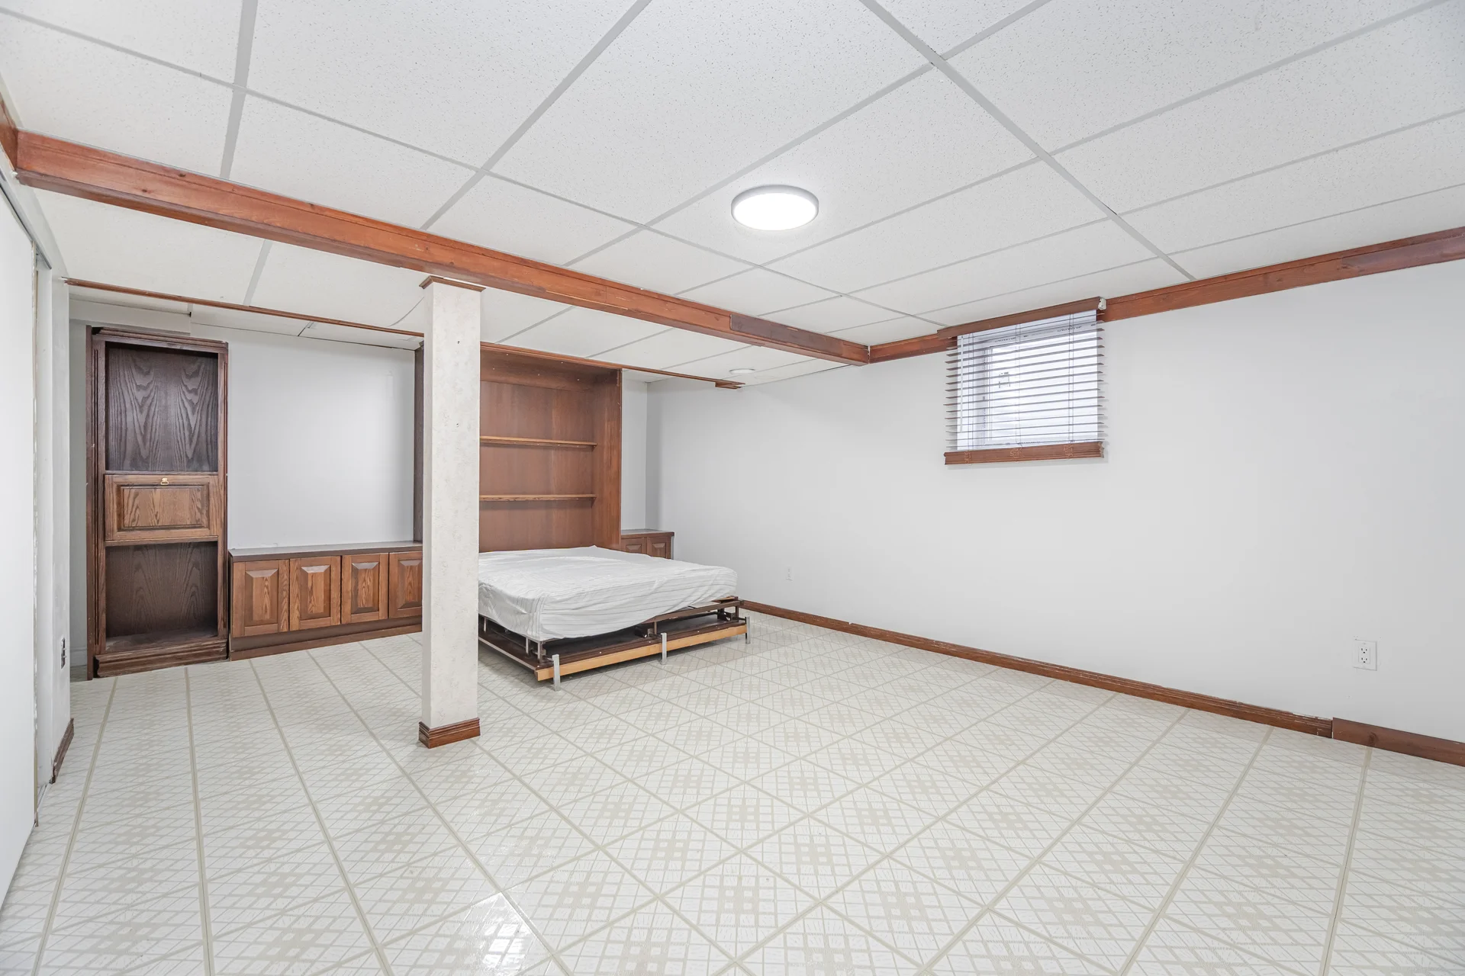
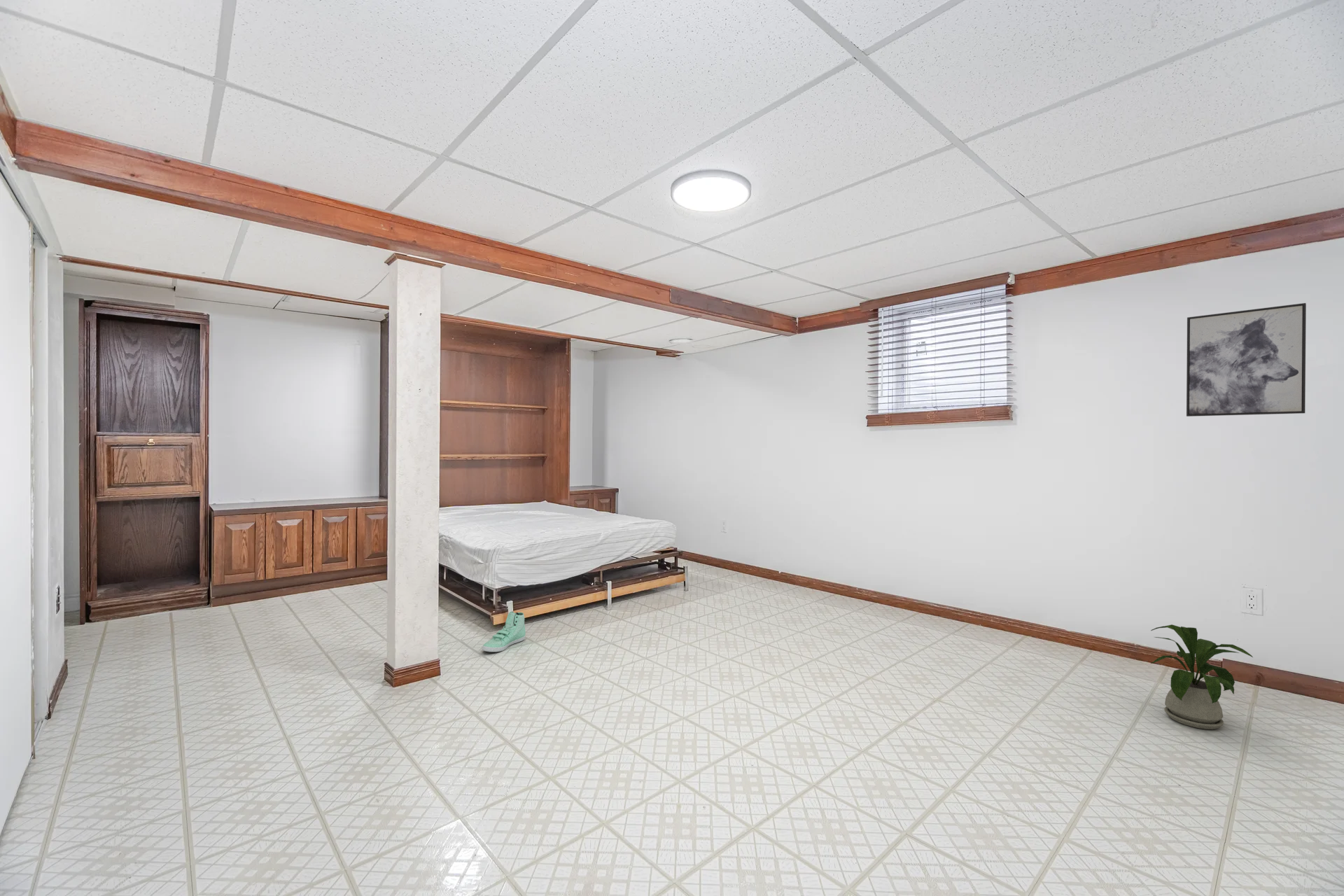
+ wall art (1242, 363)
+ sneaker (504, 629)
+ house plant (1204, 670)
